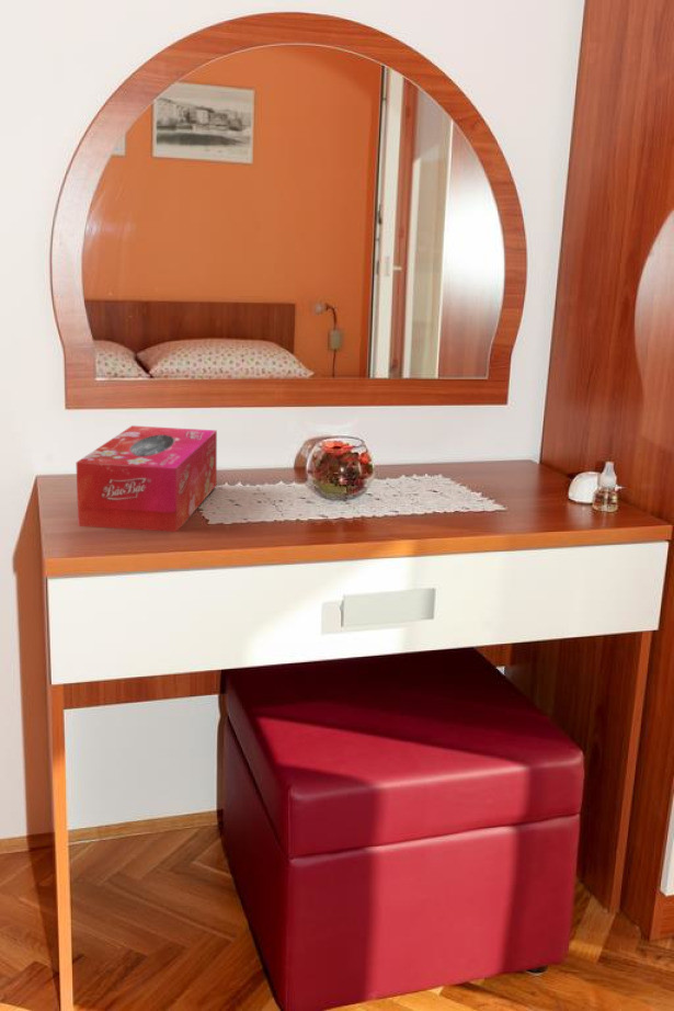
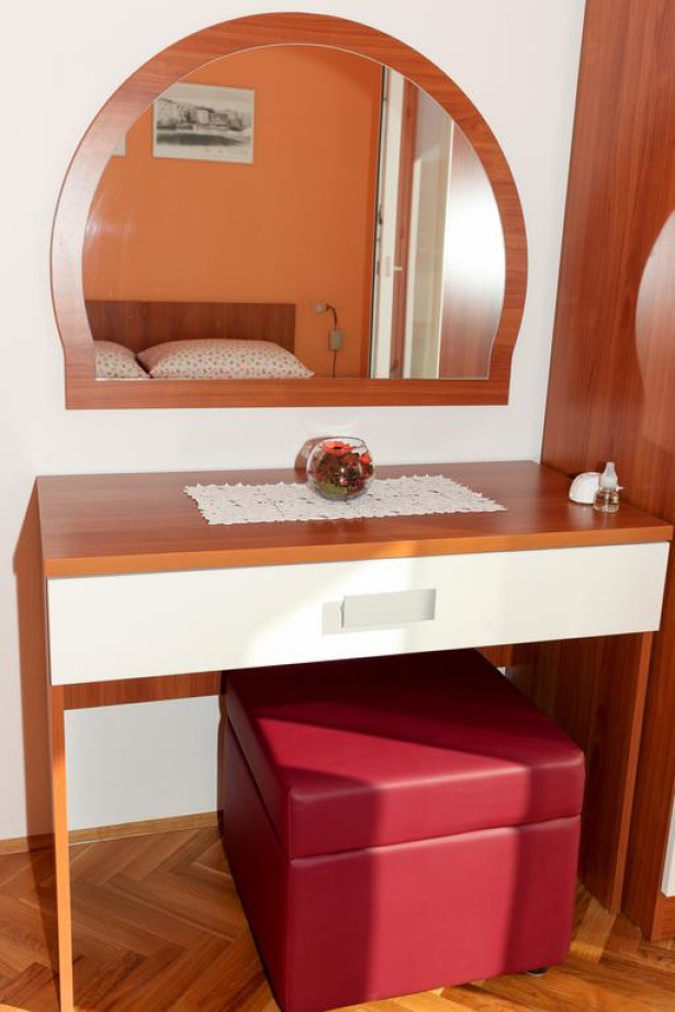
- tissue box (152, 475)
